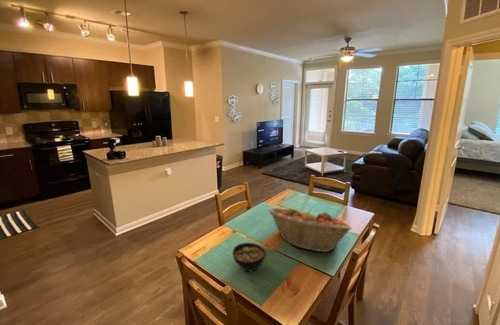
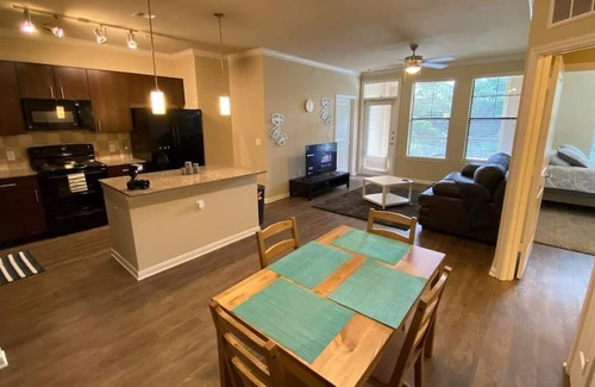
- bowl (249, 257)
- fruit basket (307, 223)
